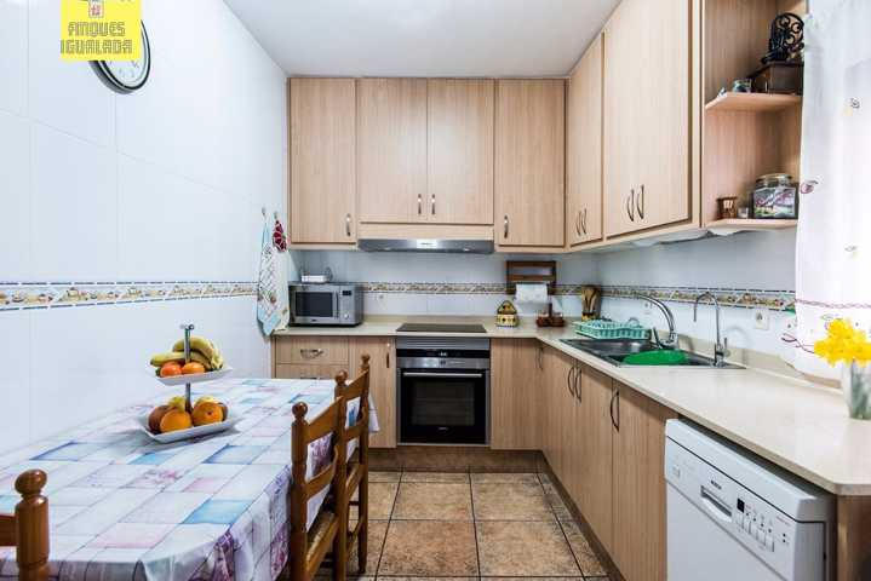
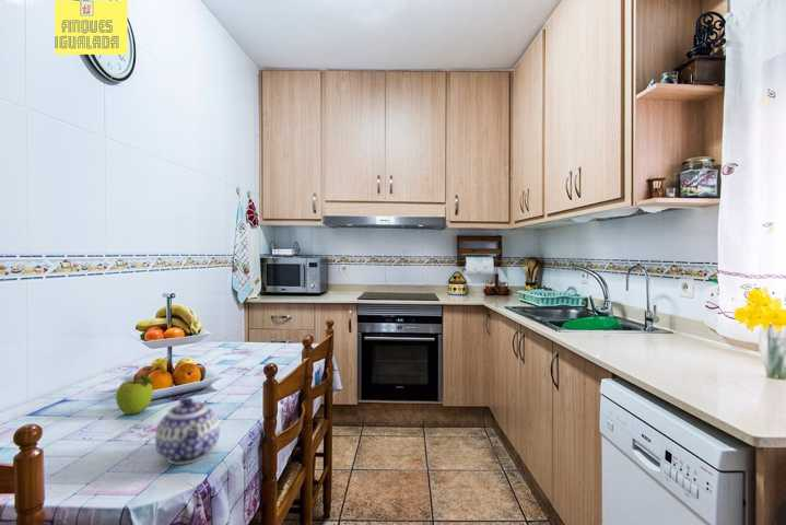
+ fruit (137, 393)
+ teapot (188, 427)
